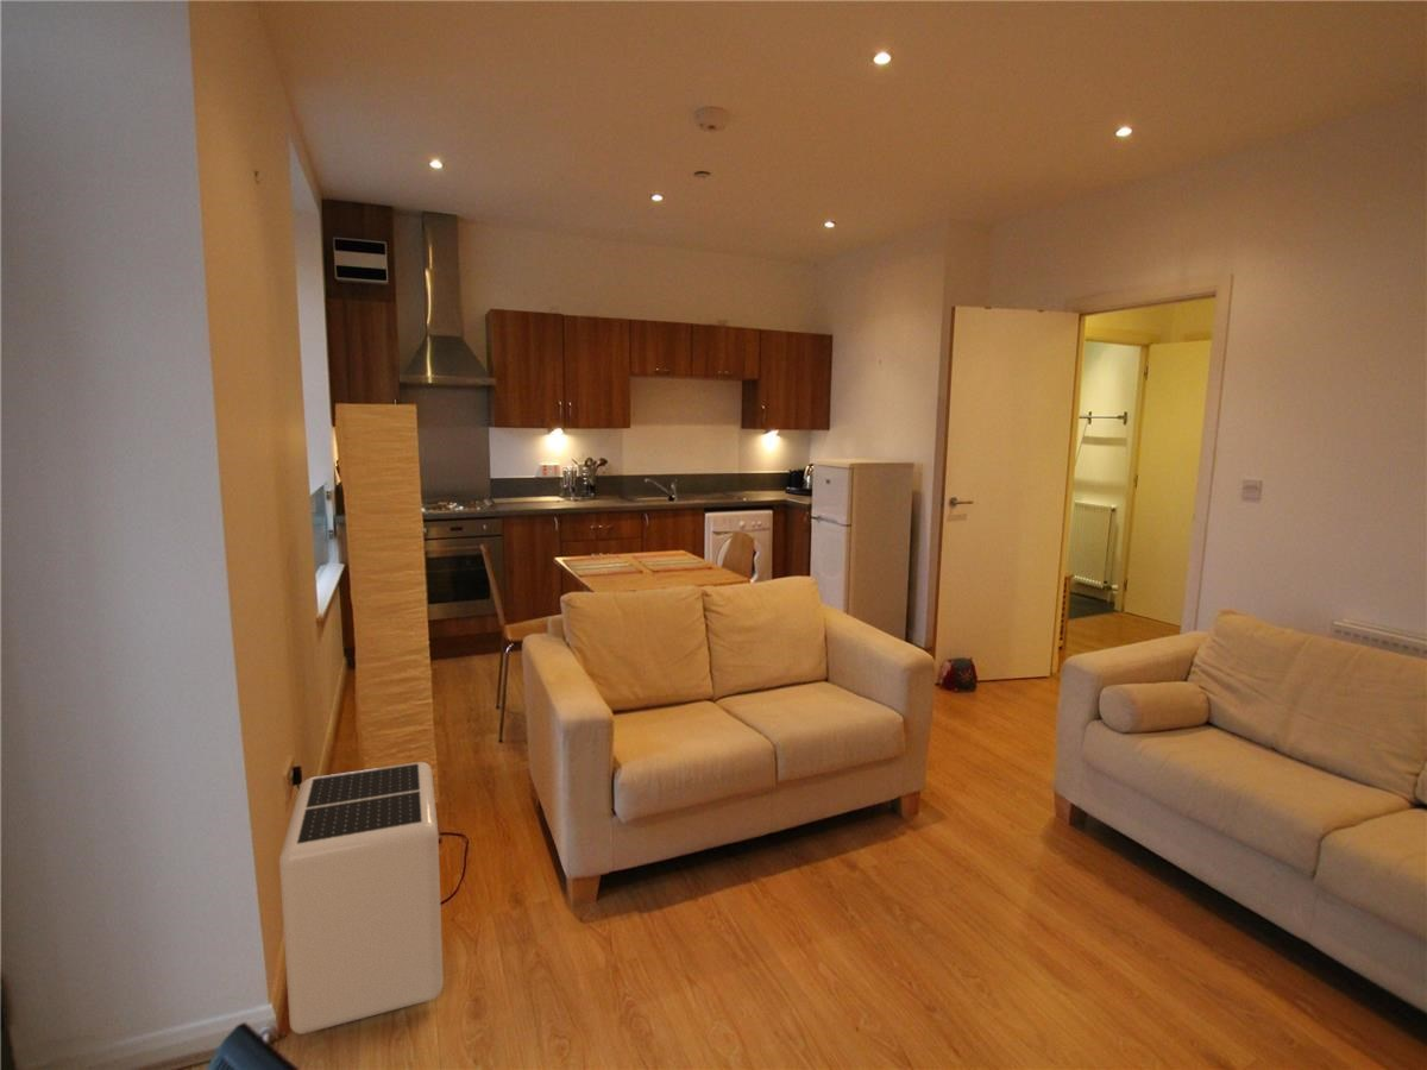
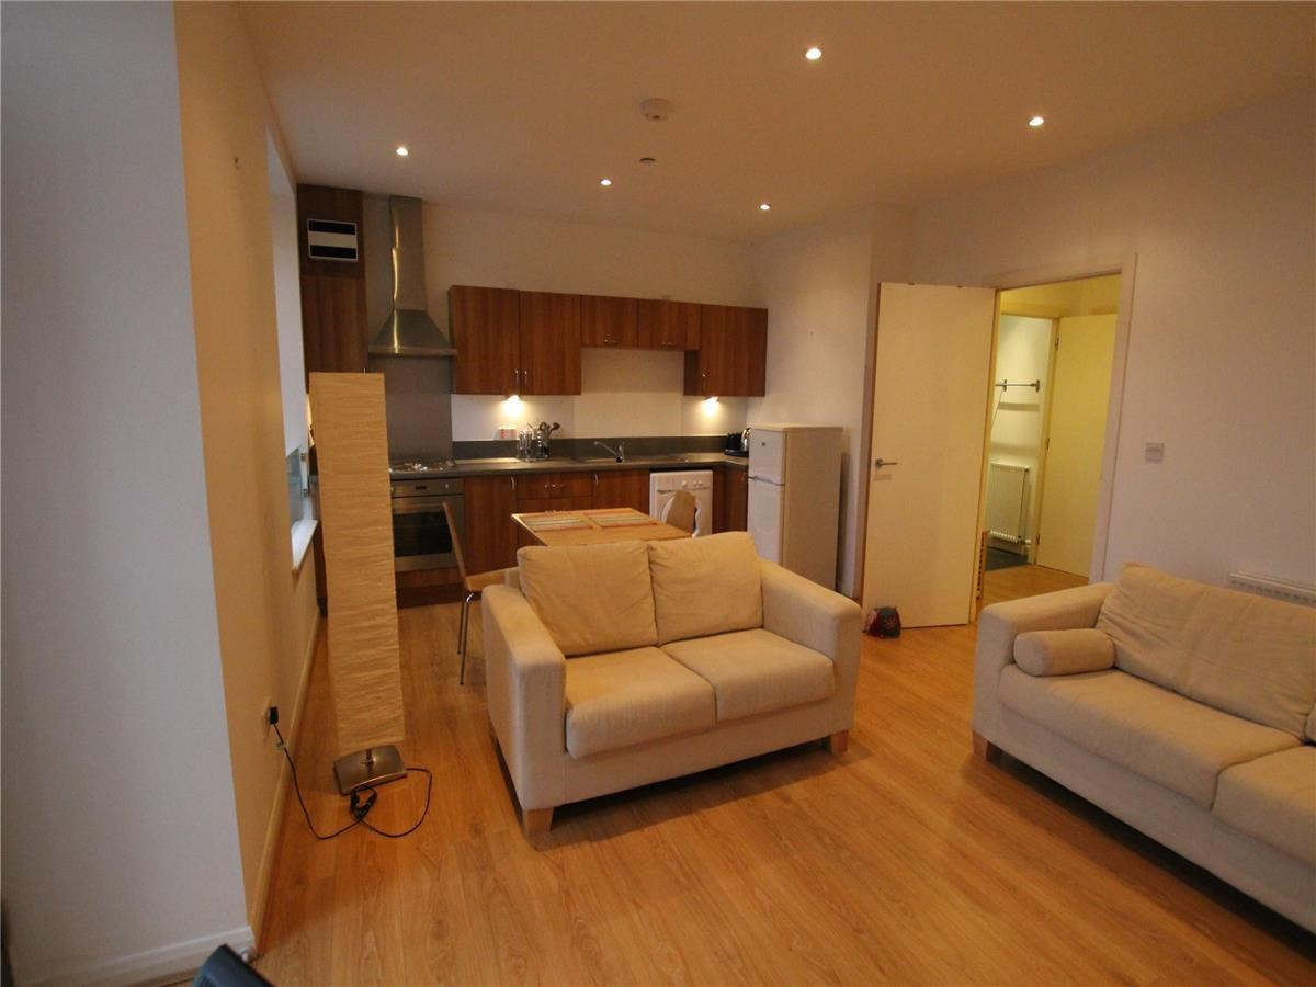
- air purifier (366, 886)
